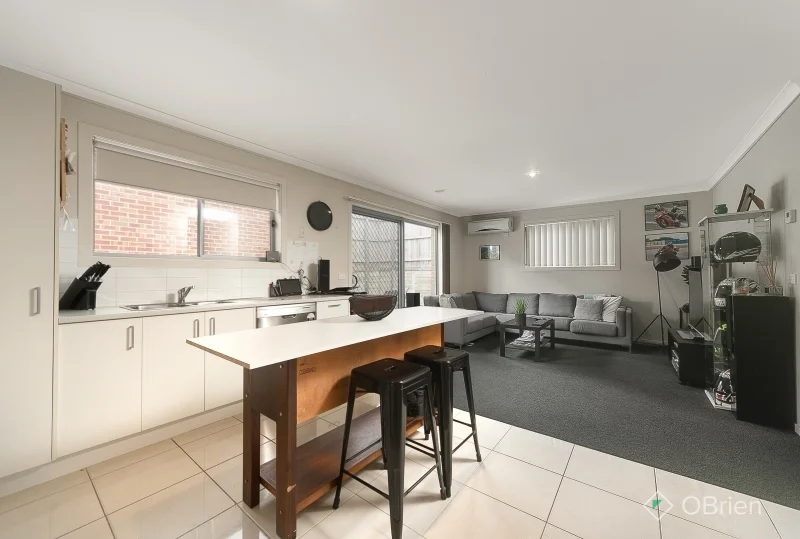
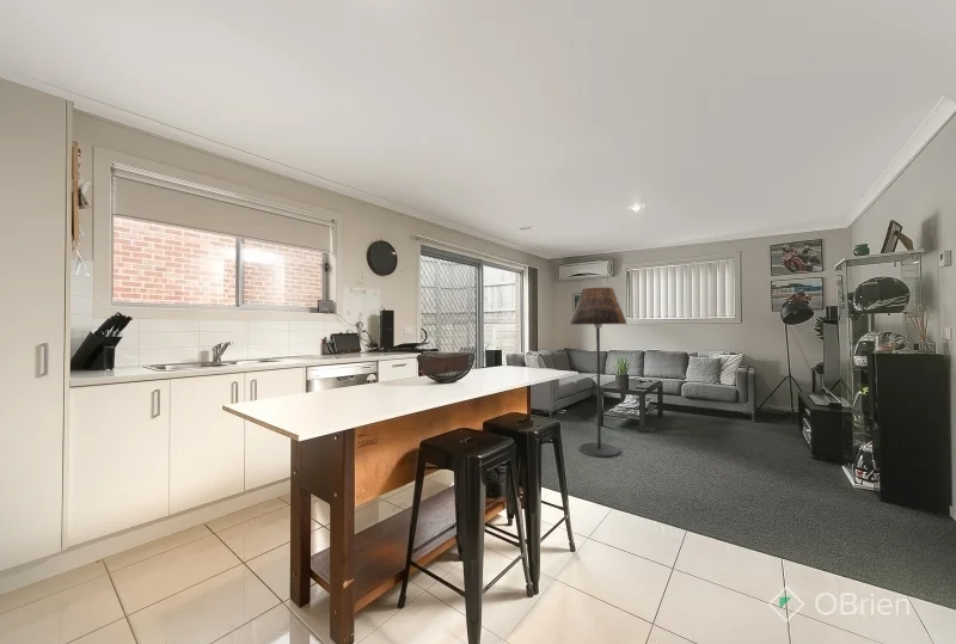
+ floor lamp (598, 369)
